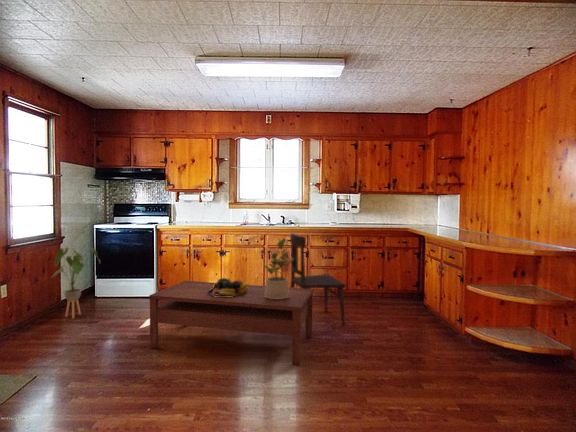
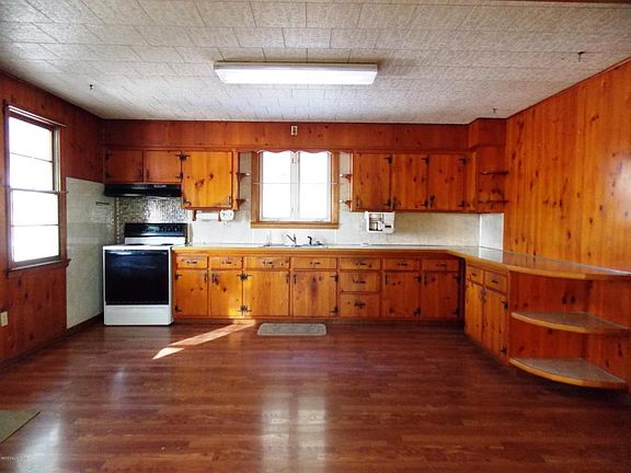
- fruit bowl (227, 284)
- potted plant (275, 266)
- dining chair (315, 277)
- coffee table (234, 317)
- house plant (72, 281)
